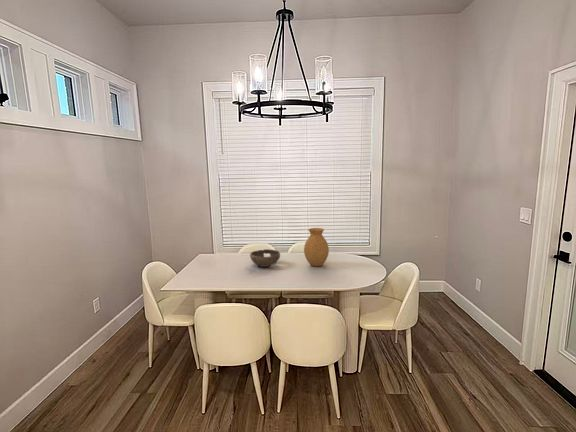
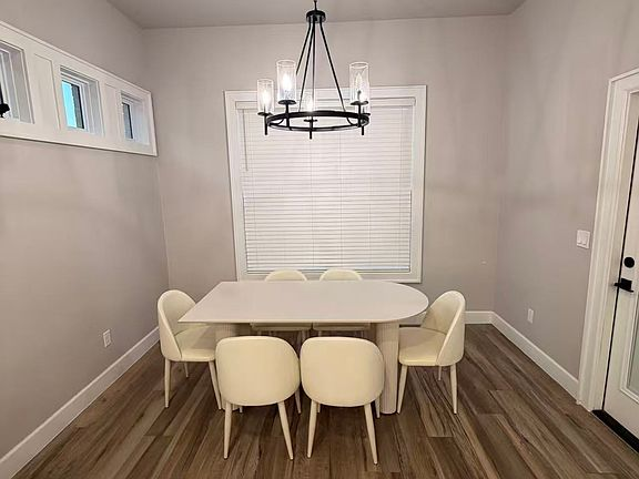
- vase (316, 247)
- bowl (265, 258)
